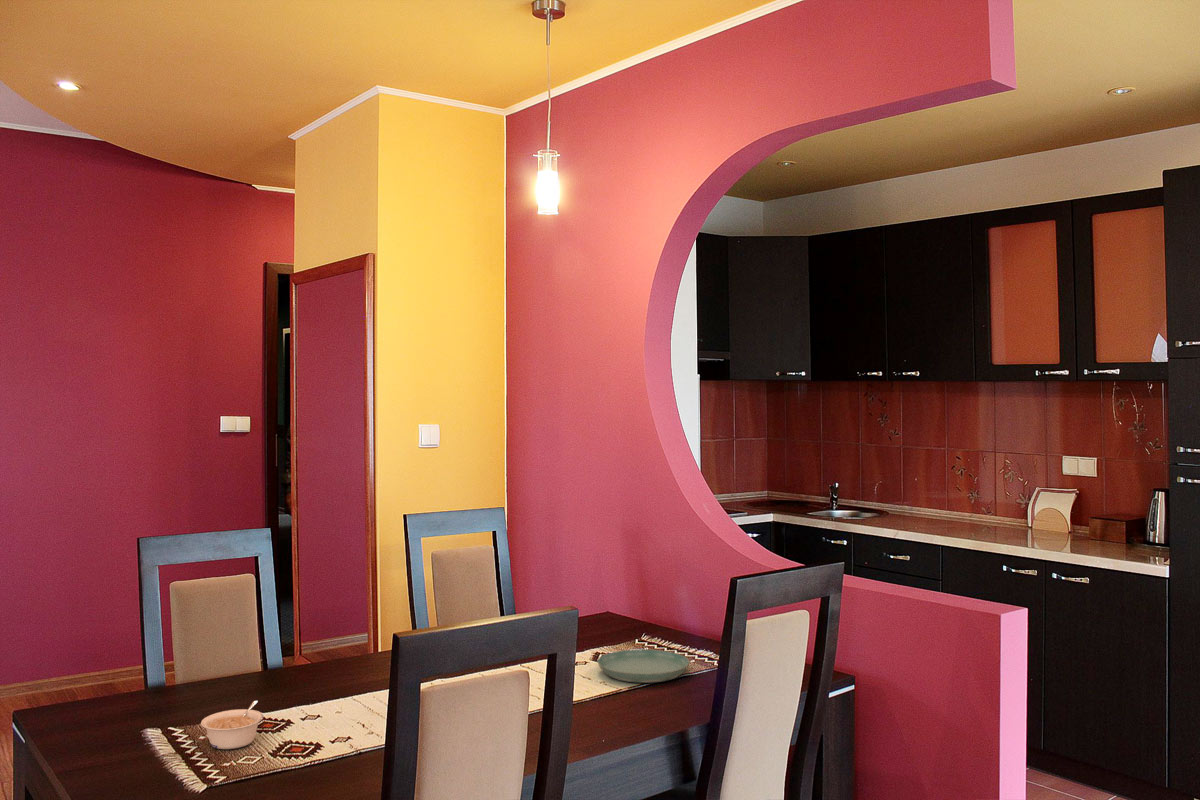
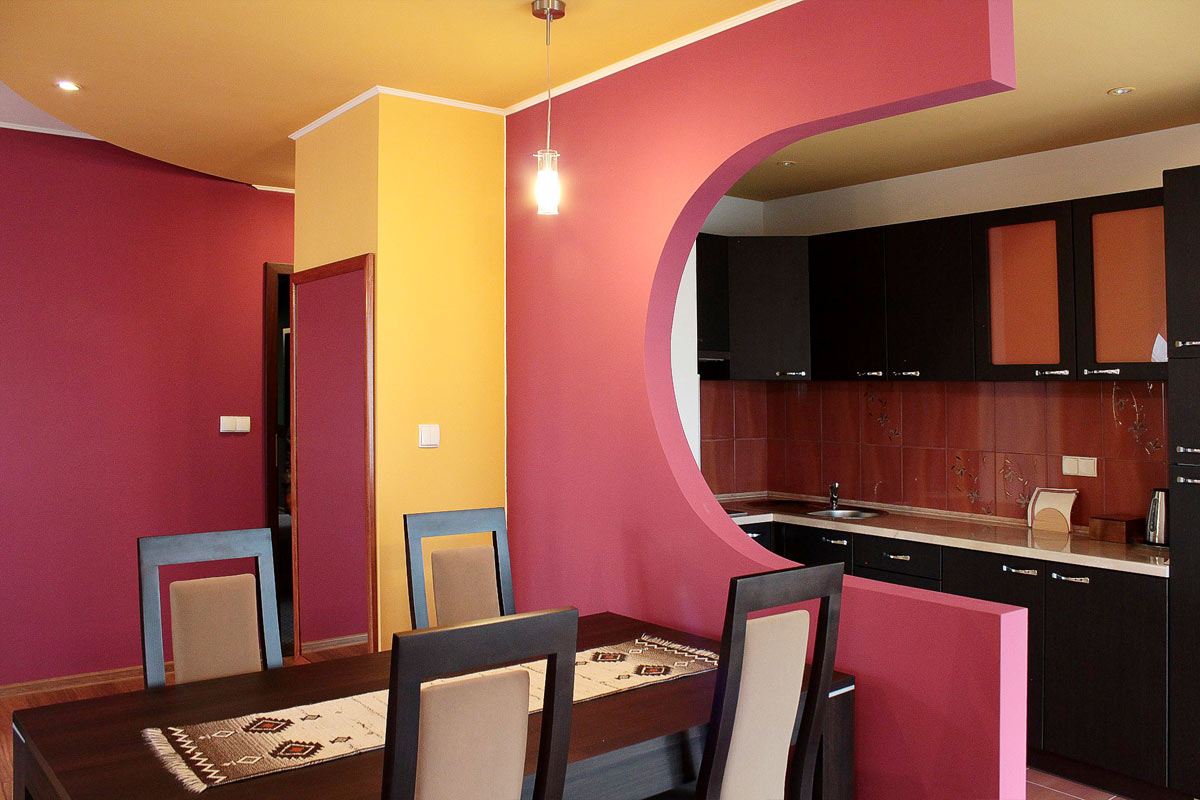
- saucer (643, 666)
- legume (232, 727)
